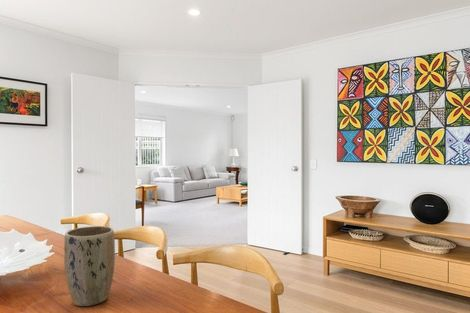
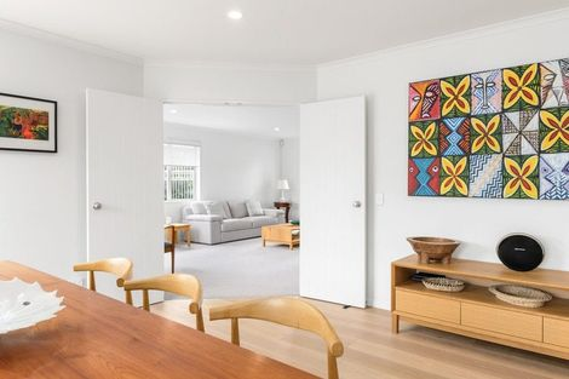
- plant pot (90, 264)
